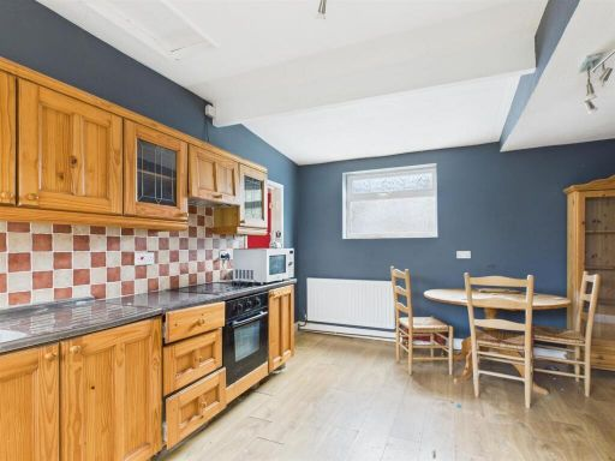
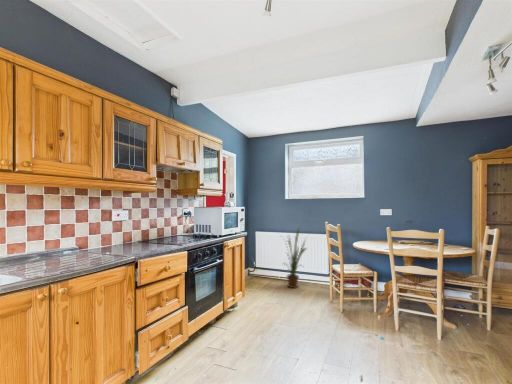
+ house plant (292, 256)
